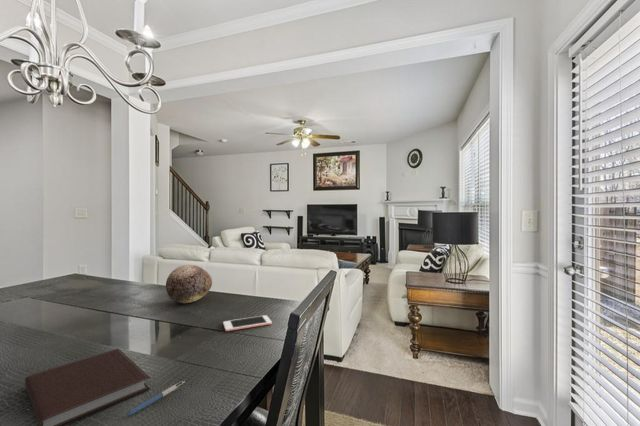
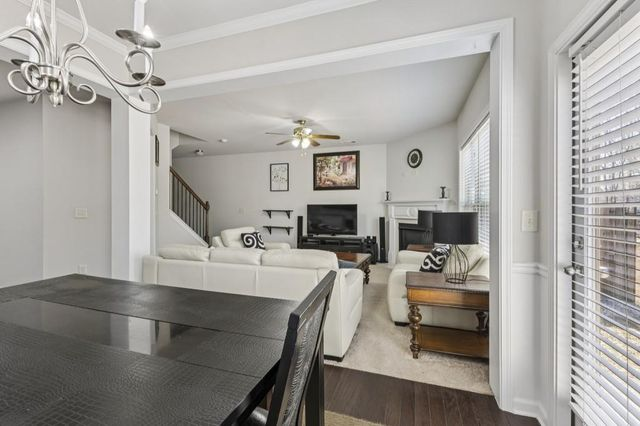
- cell phone (247, 322)
- pen (156, 397)
- decorative egg (191, 282)
- notebook (87, 382)
